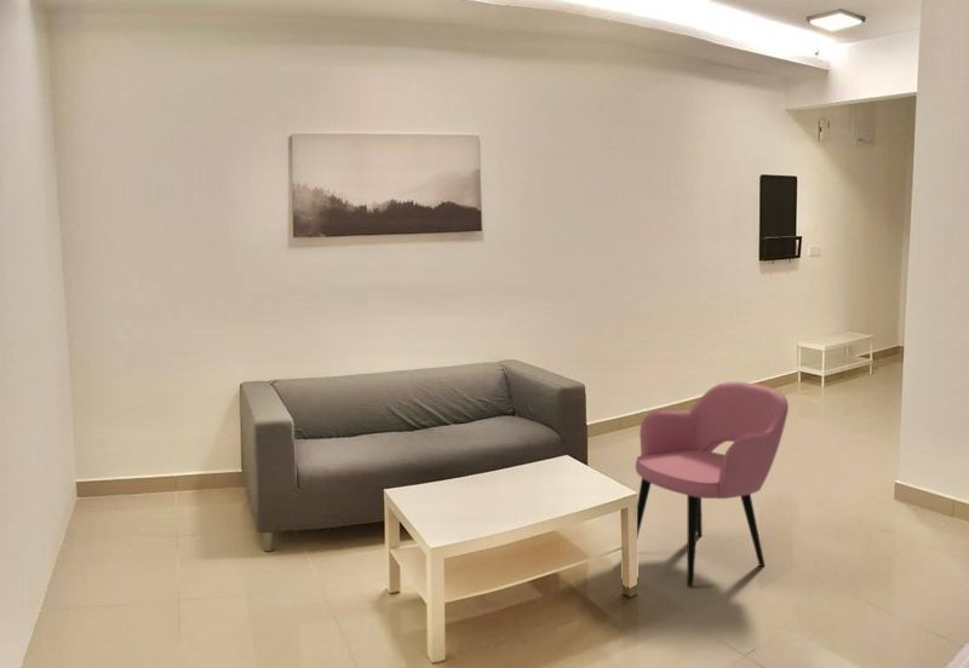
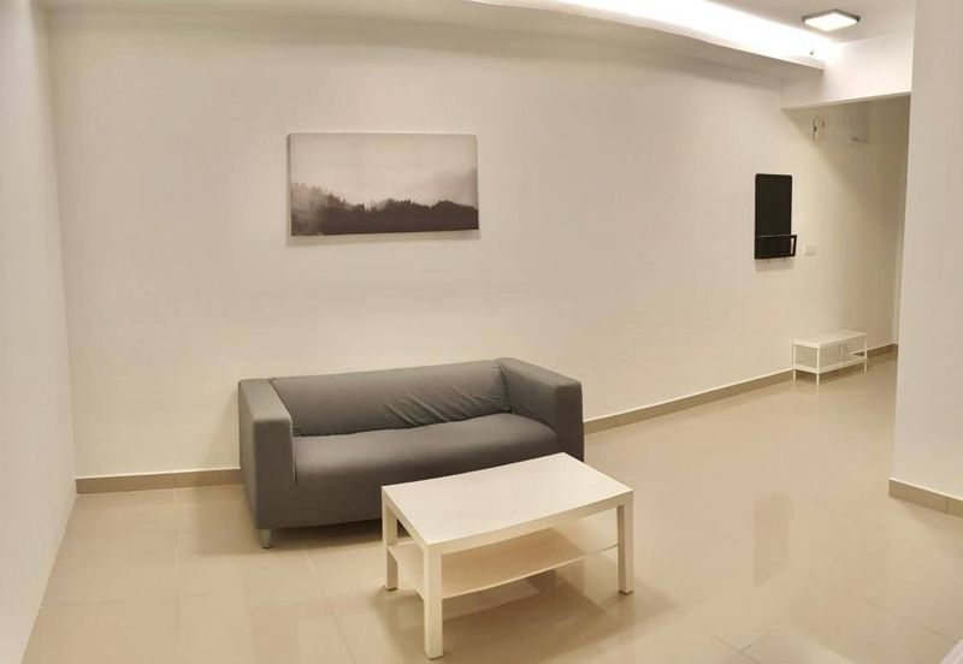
- armchair (706, 474)
